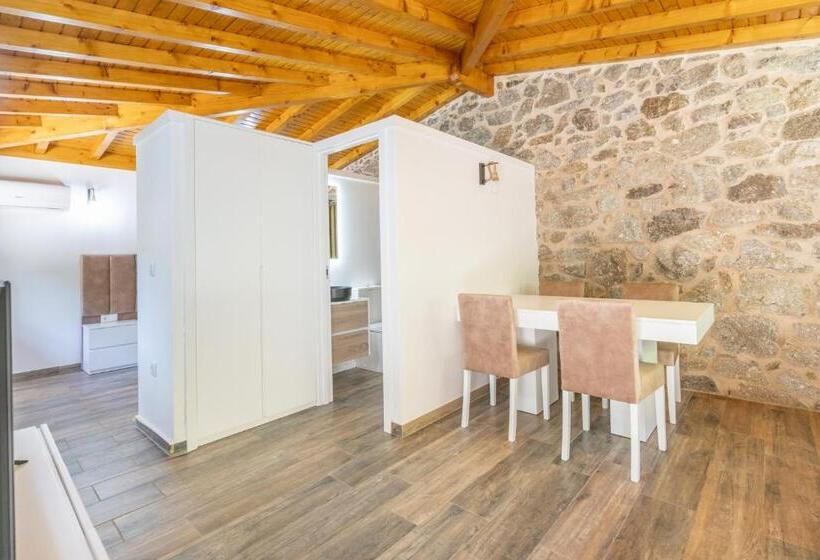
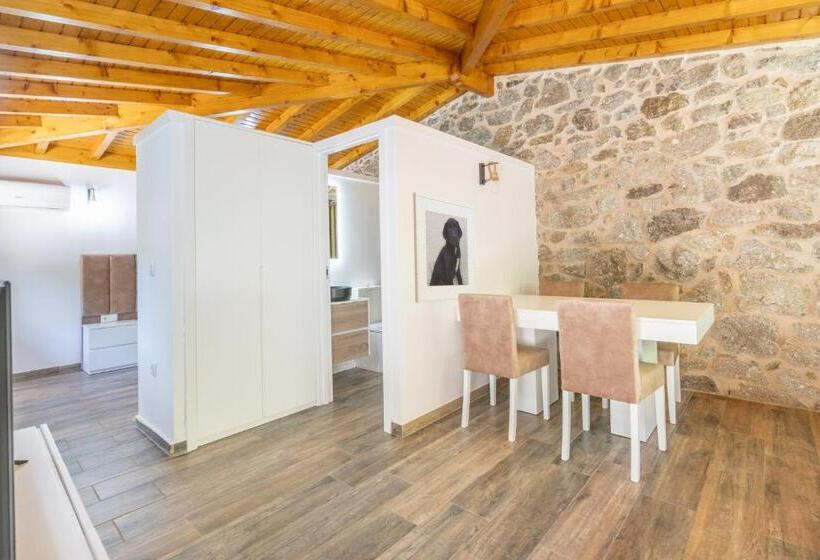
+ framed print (447, 249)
